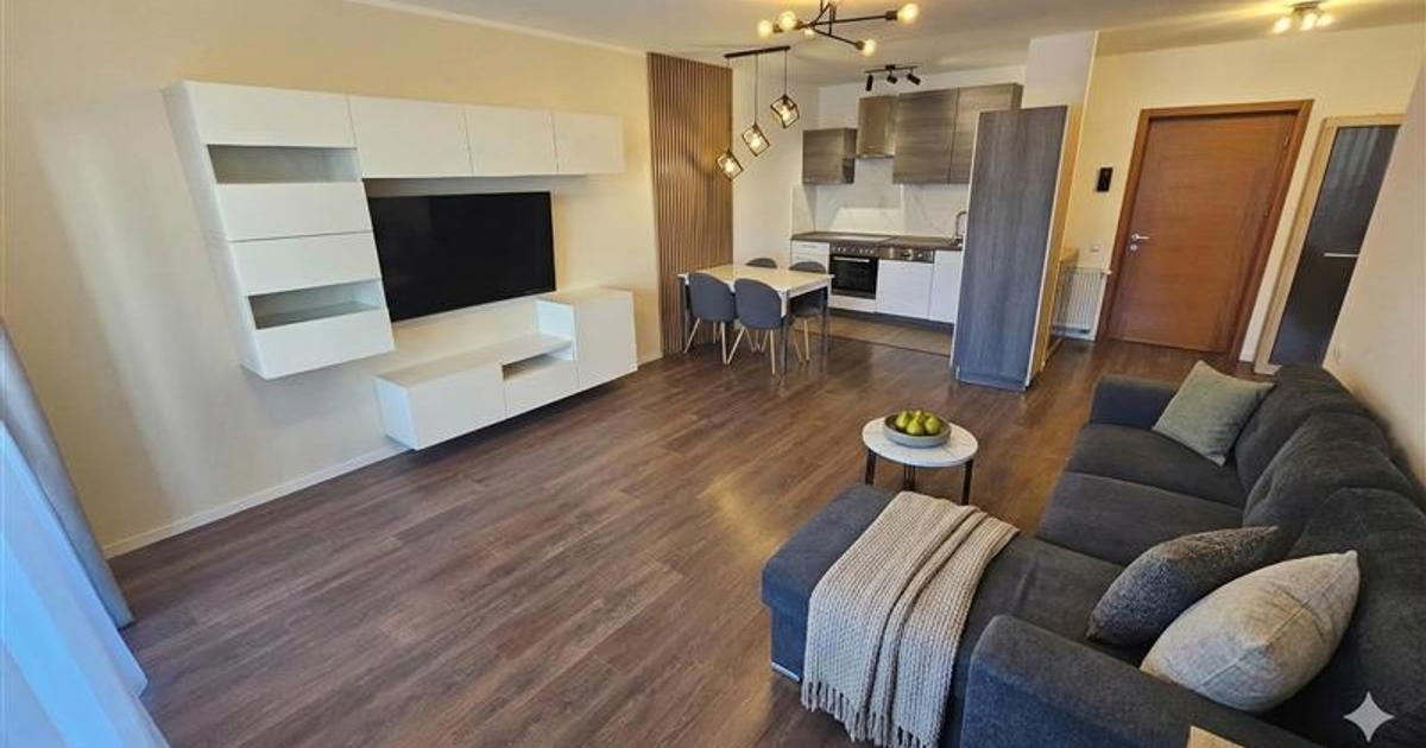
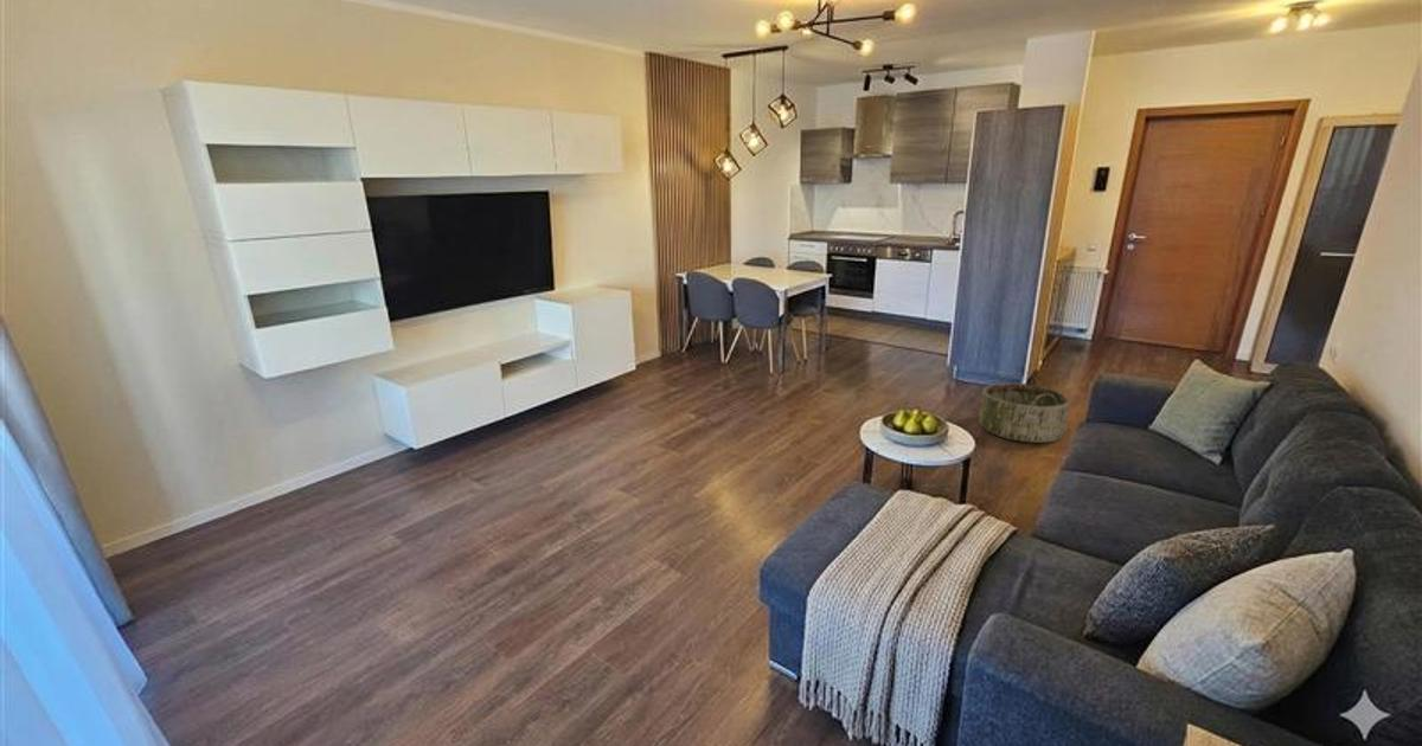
+ basket (1024, 405)
